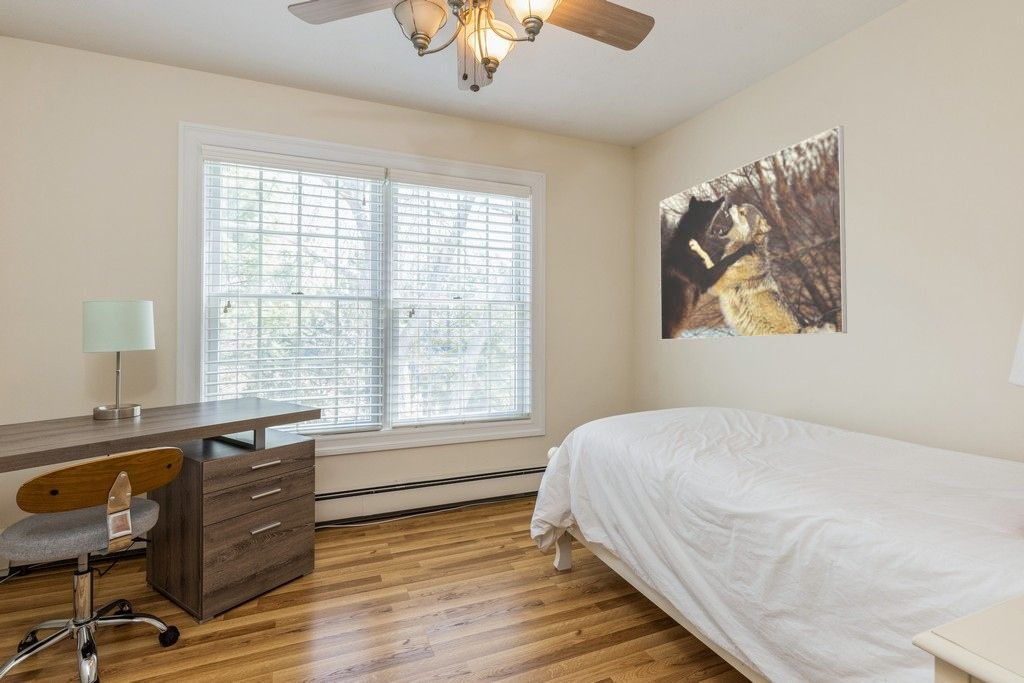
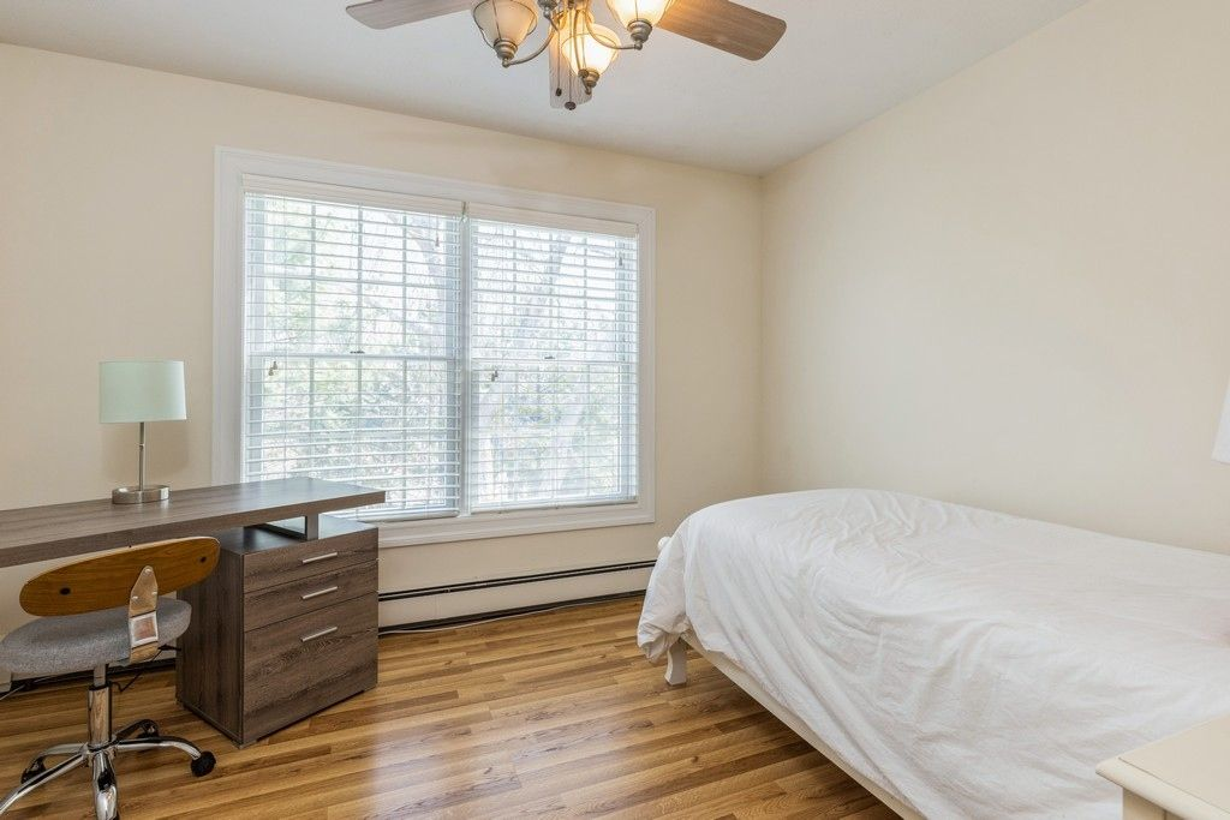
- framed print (734, 253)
